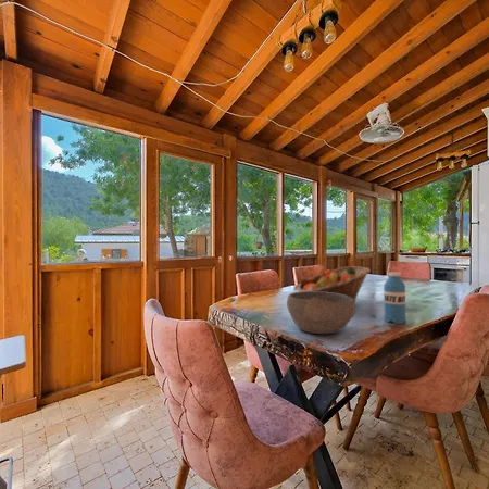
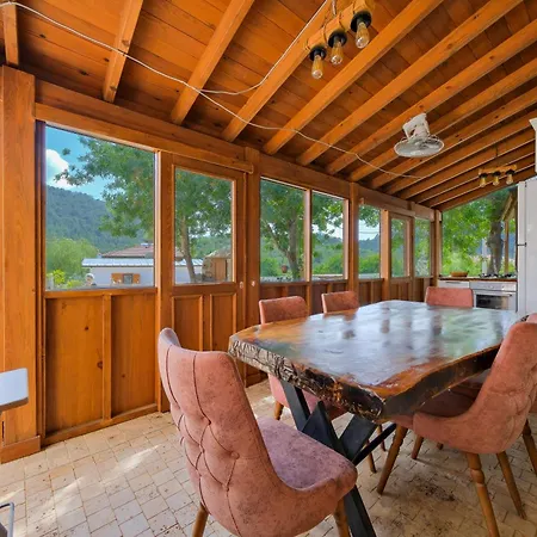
- fruit basket (331, 285)
- water bottle (394, 297)
- bowl (319, 311)
